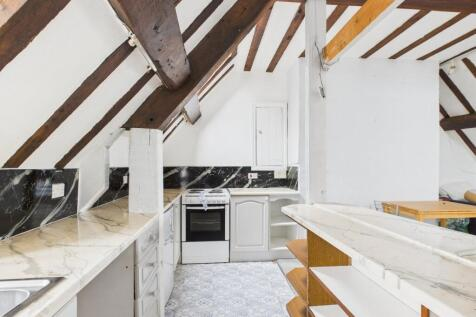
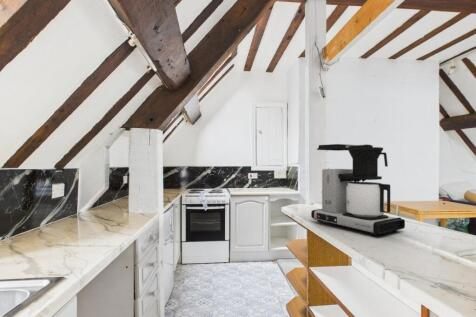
+ coffee maker (354, 185)
